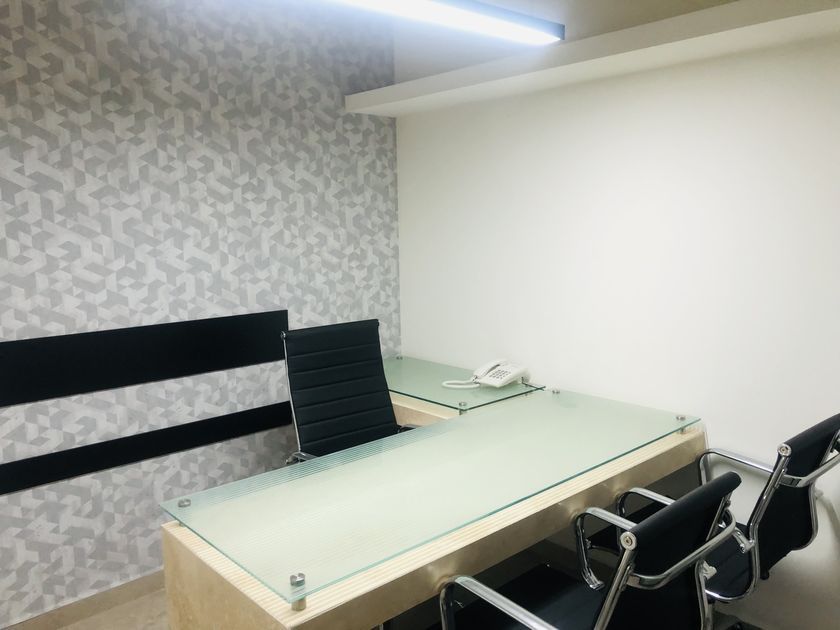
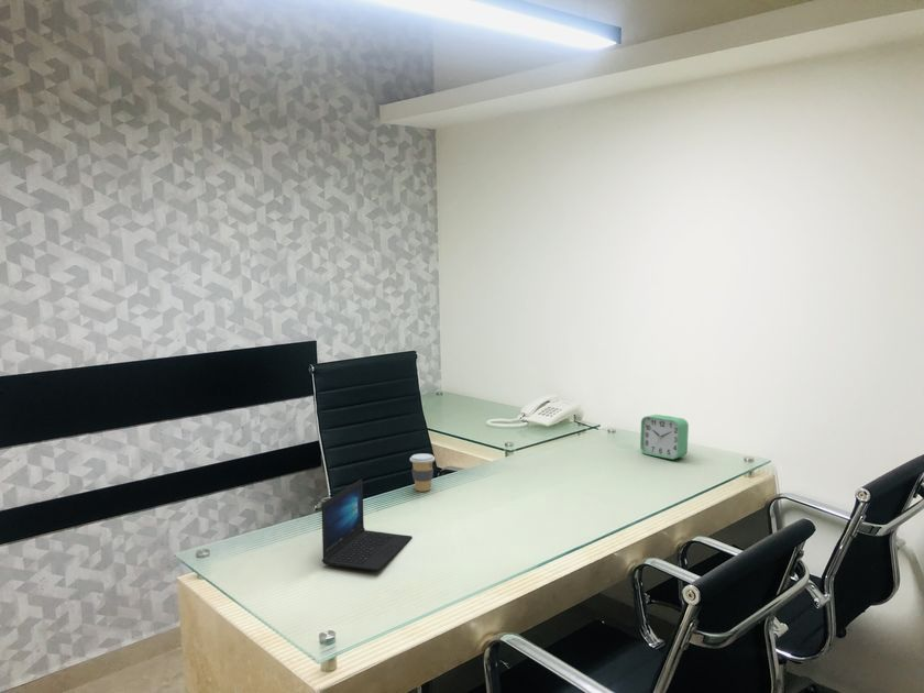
+ laptop (363, 521)
+ coffee cup (422, 472)
+ alarm clock (663, 436)
